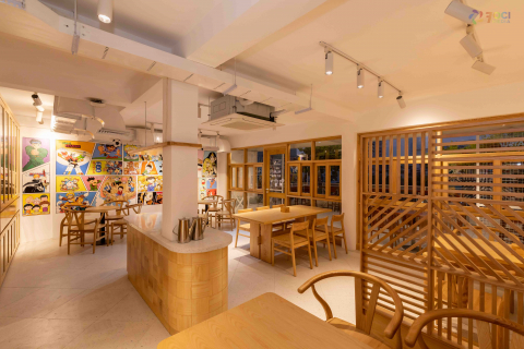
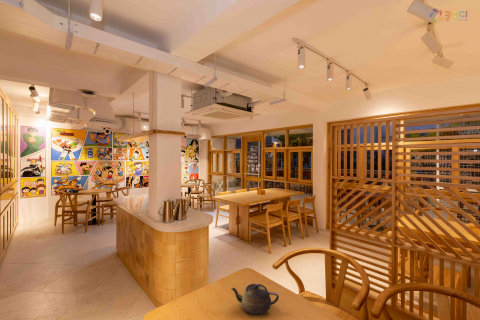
+ teapot (254, 296)
